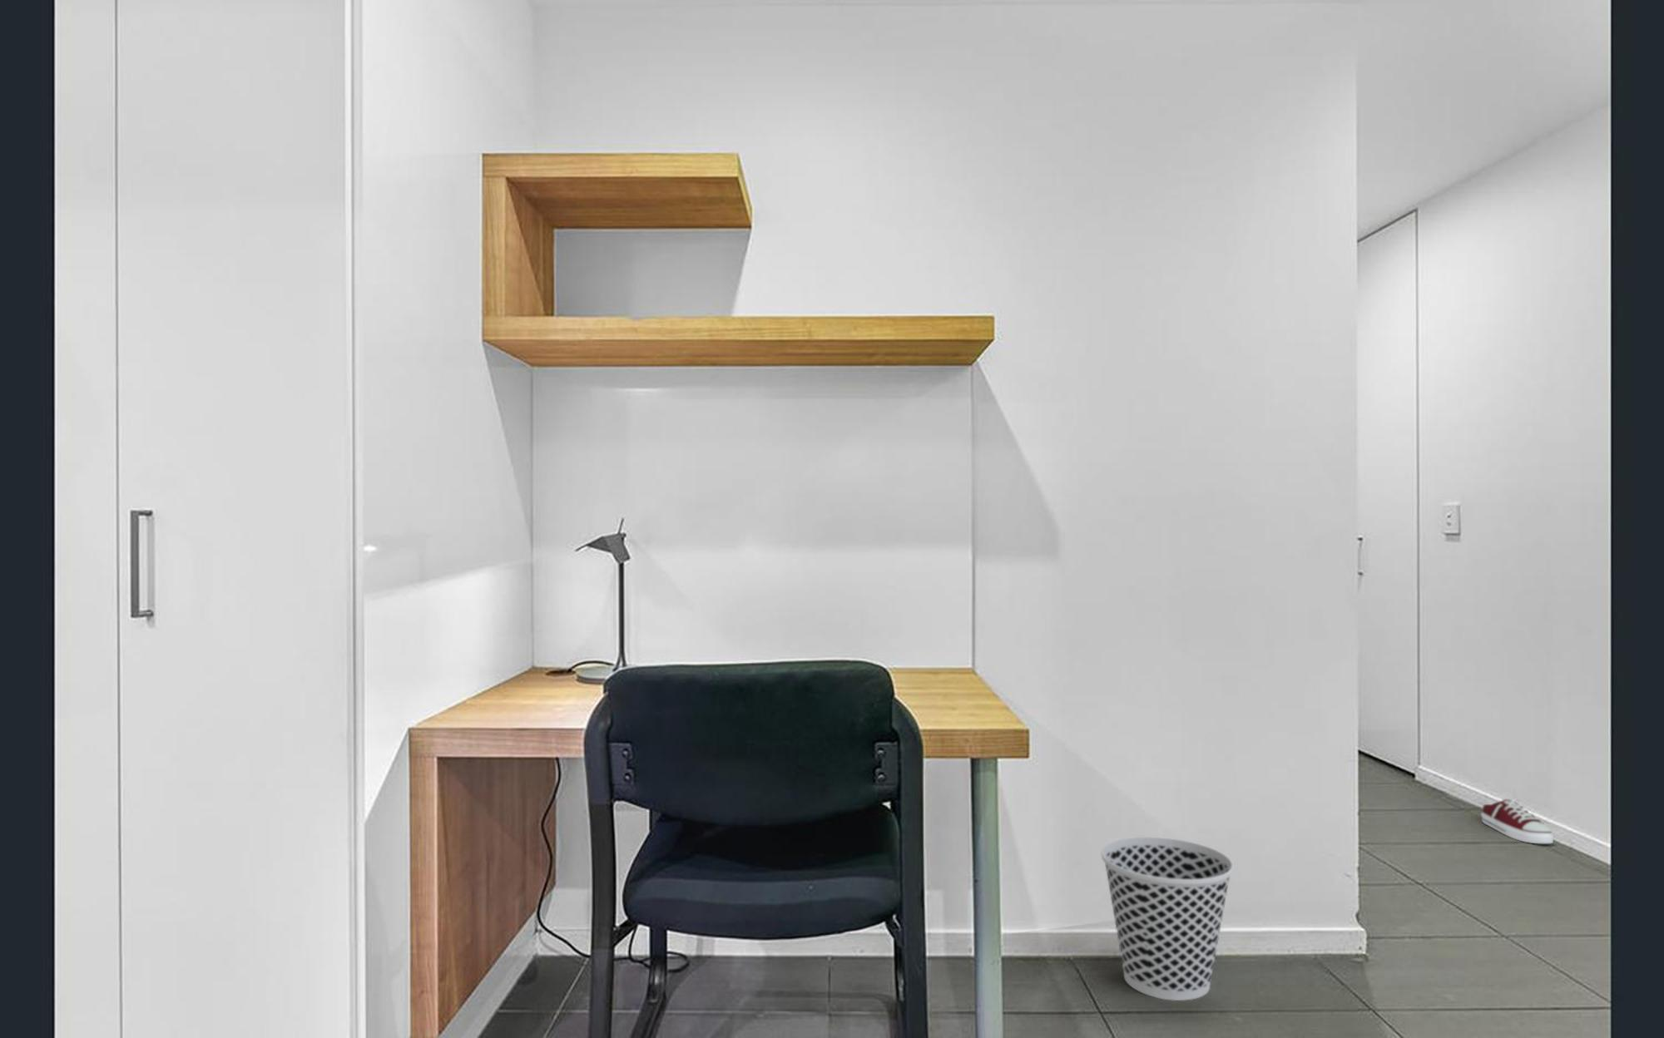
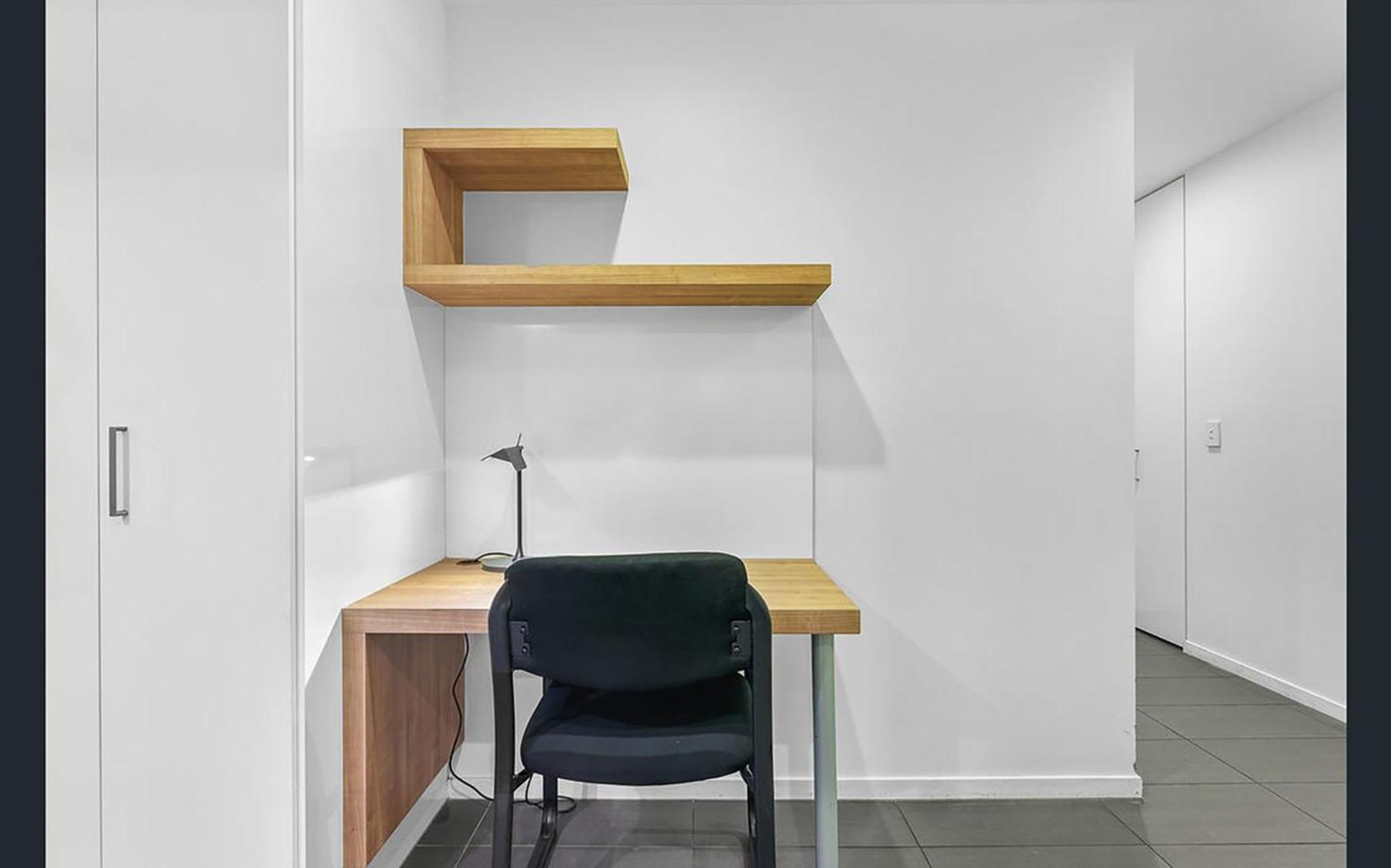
- wastebasket (1165, 920)
- shoe (1516, 817)
